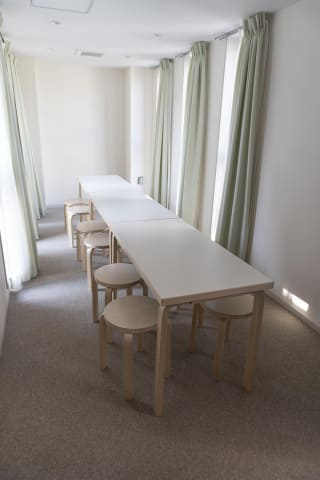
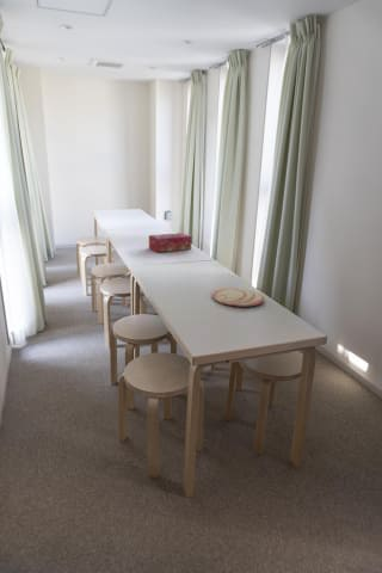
+ plate (238, 294)
+ tissue box (170, 241)
